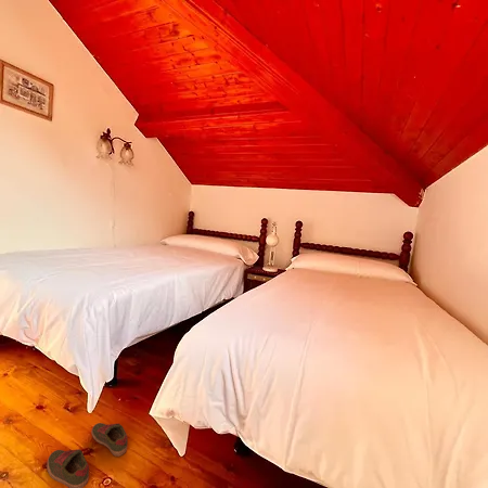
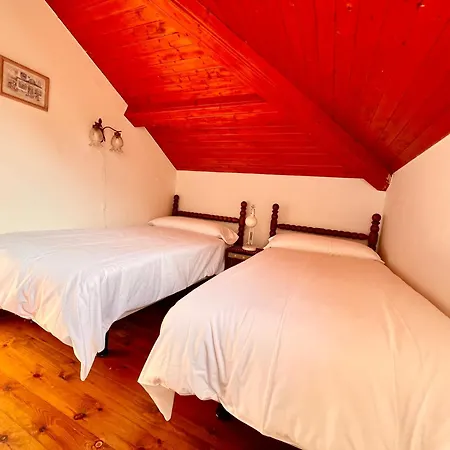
- shoe (95, 440)
